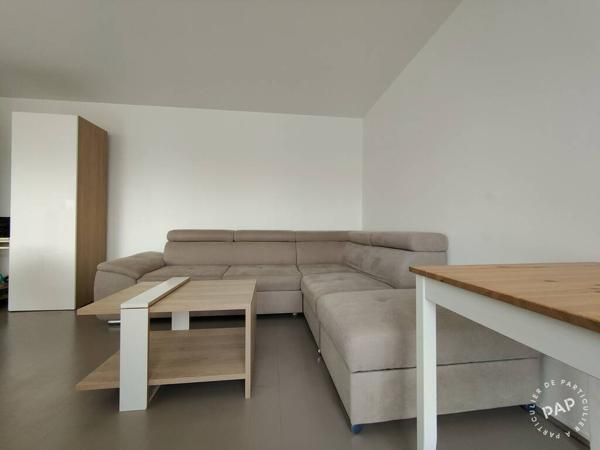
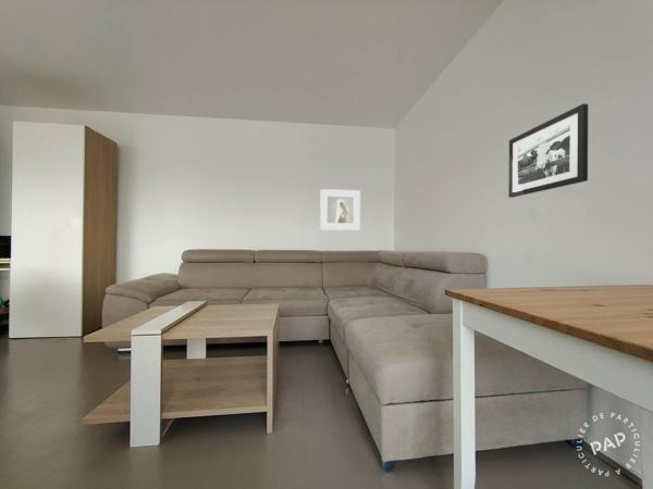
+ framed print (340, 210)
+ picture frame (542, 156)
